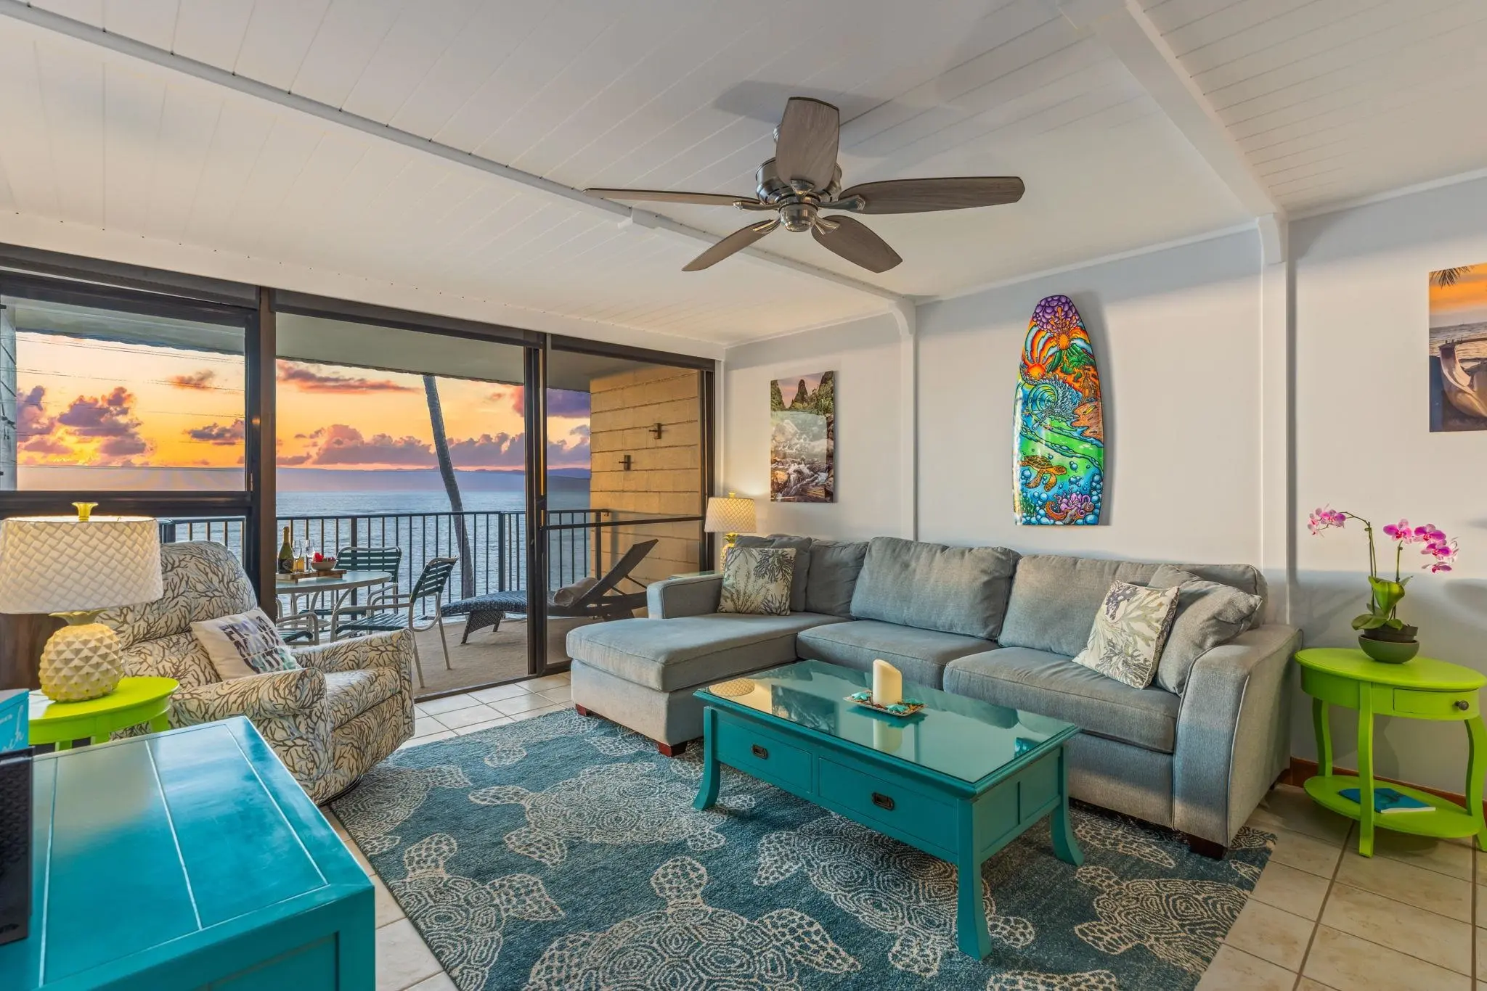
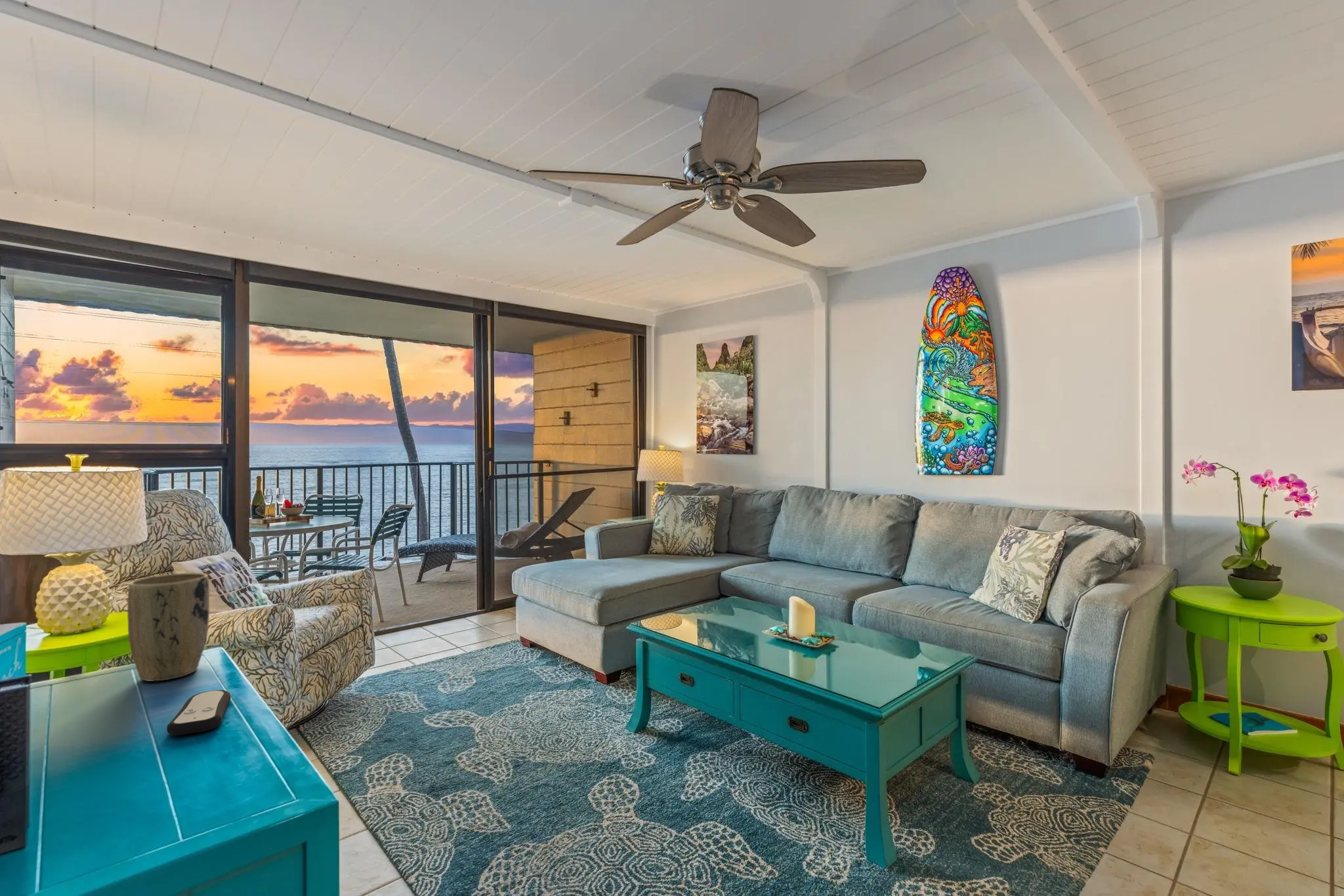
+ remote control (202, 710)
+ plant pot (170, 626)
